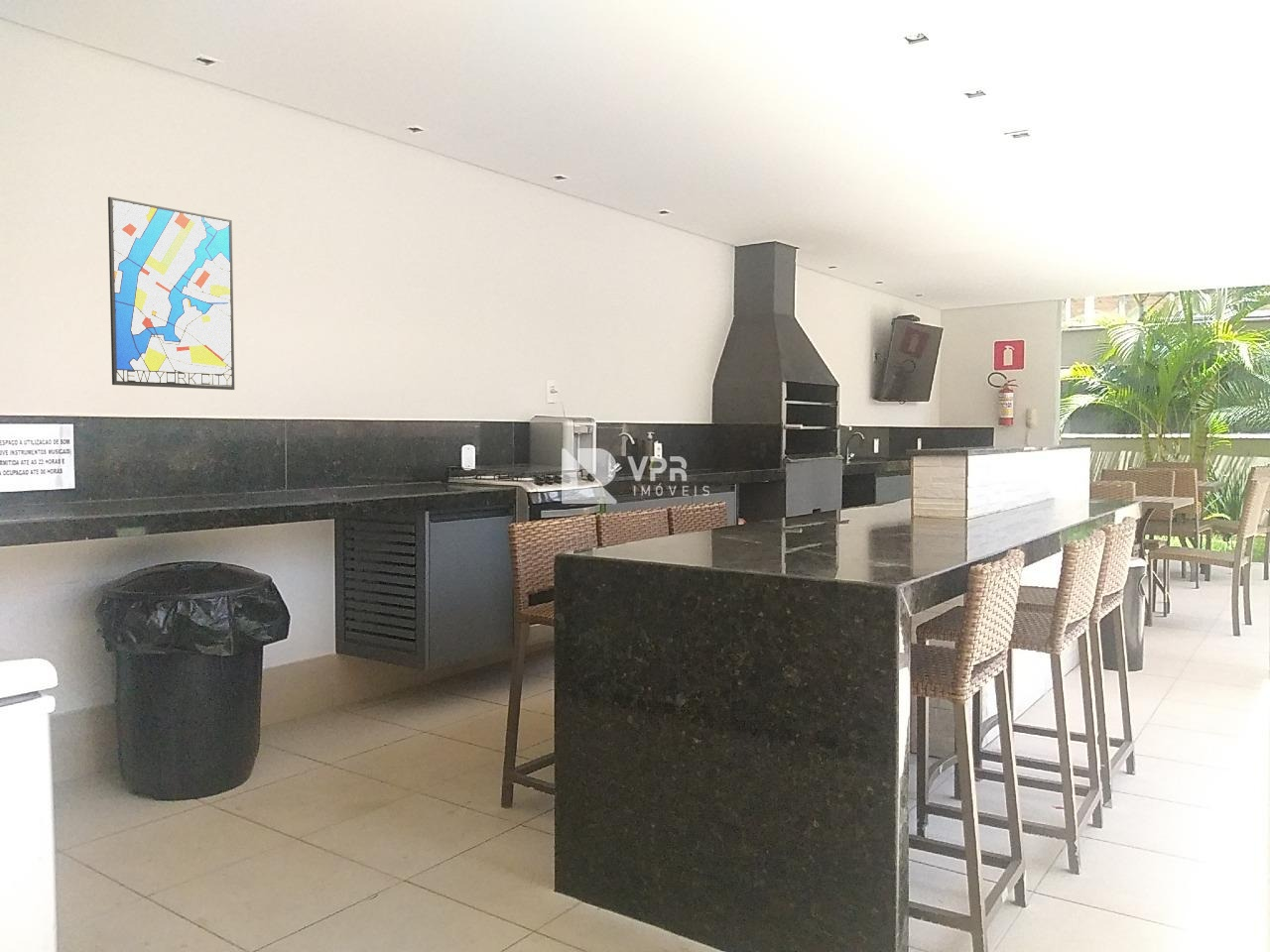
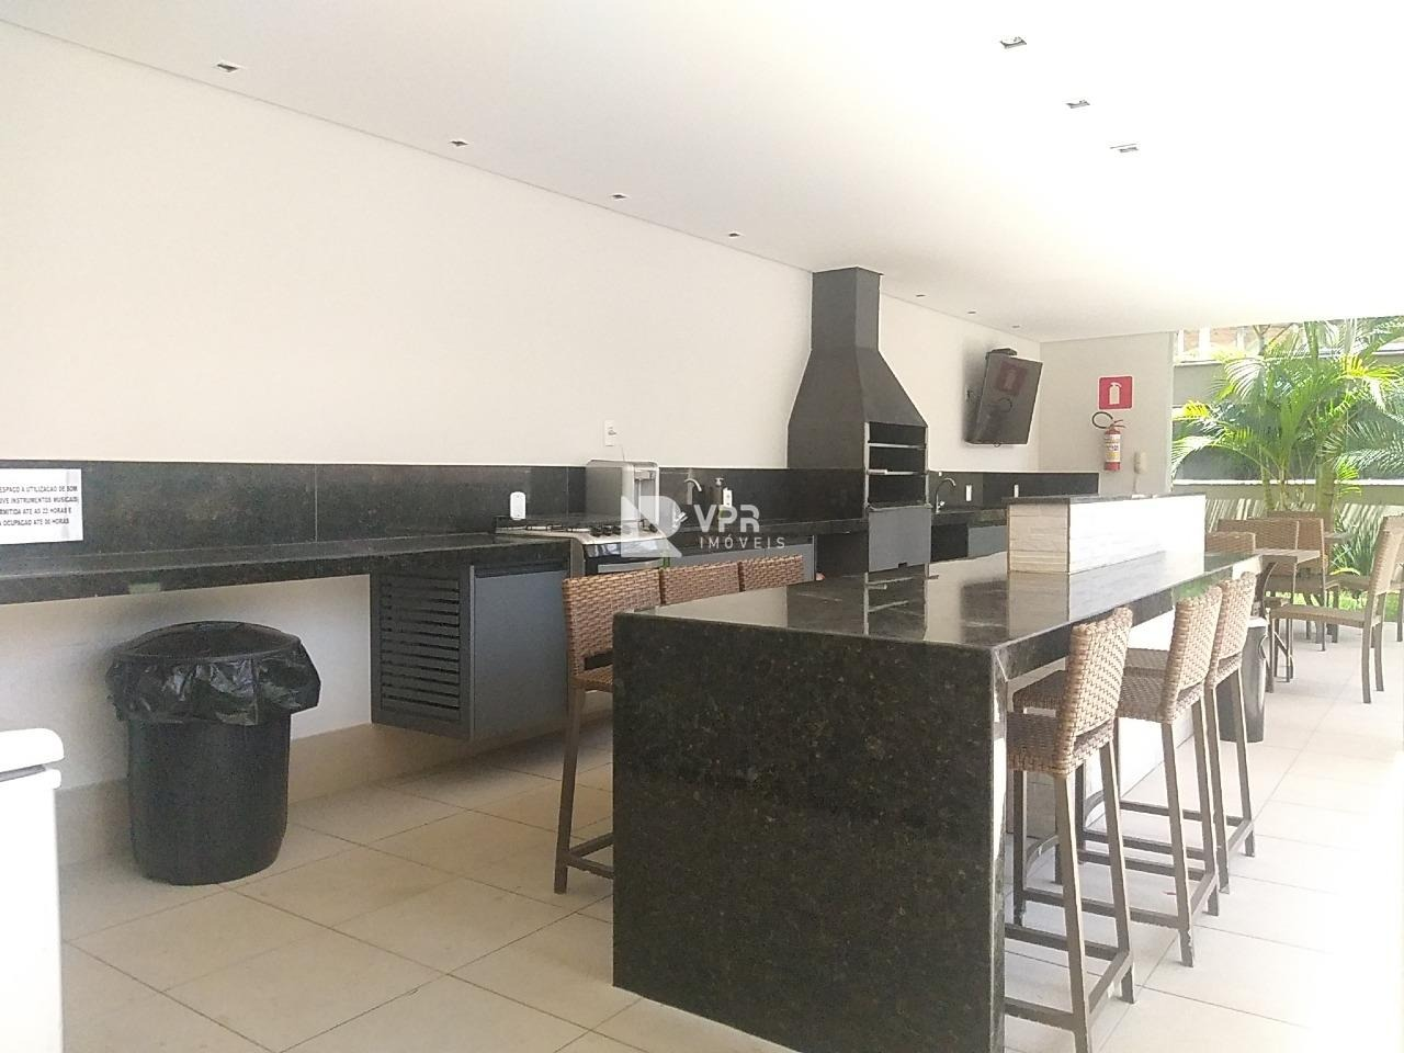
- wall art (175, 298)
